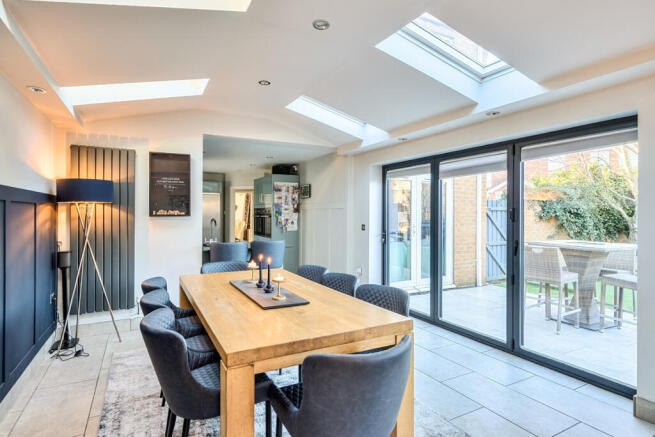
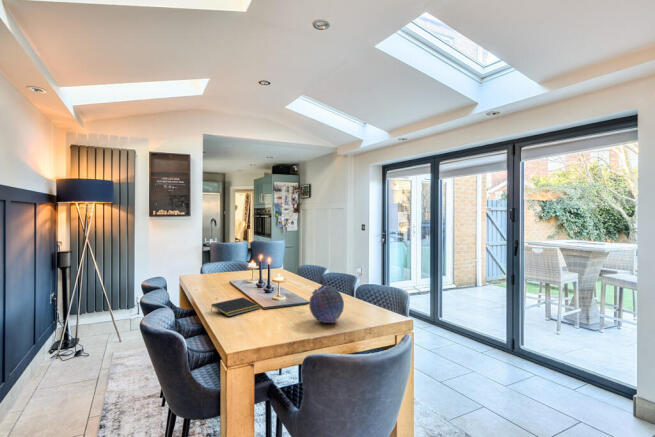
+ notepad (236, 306)
+ decorative ball (326, 303)
